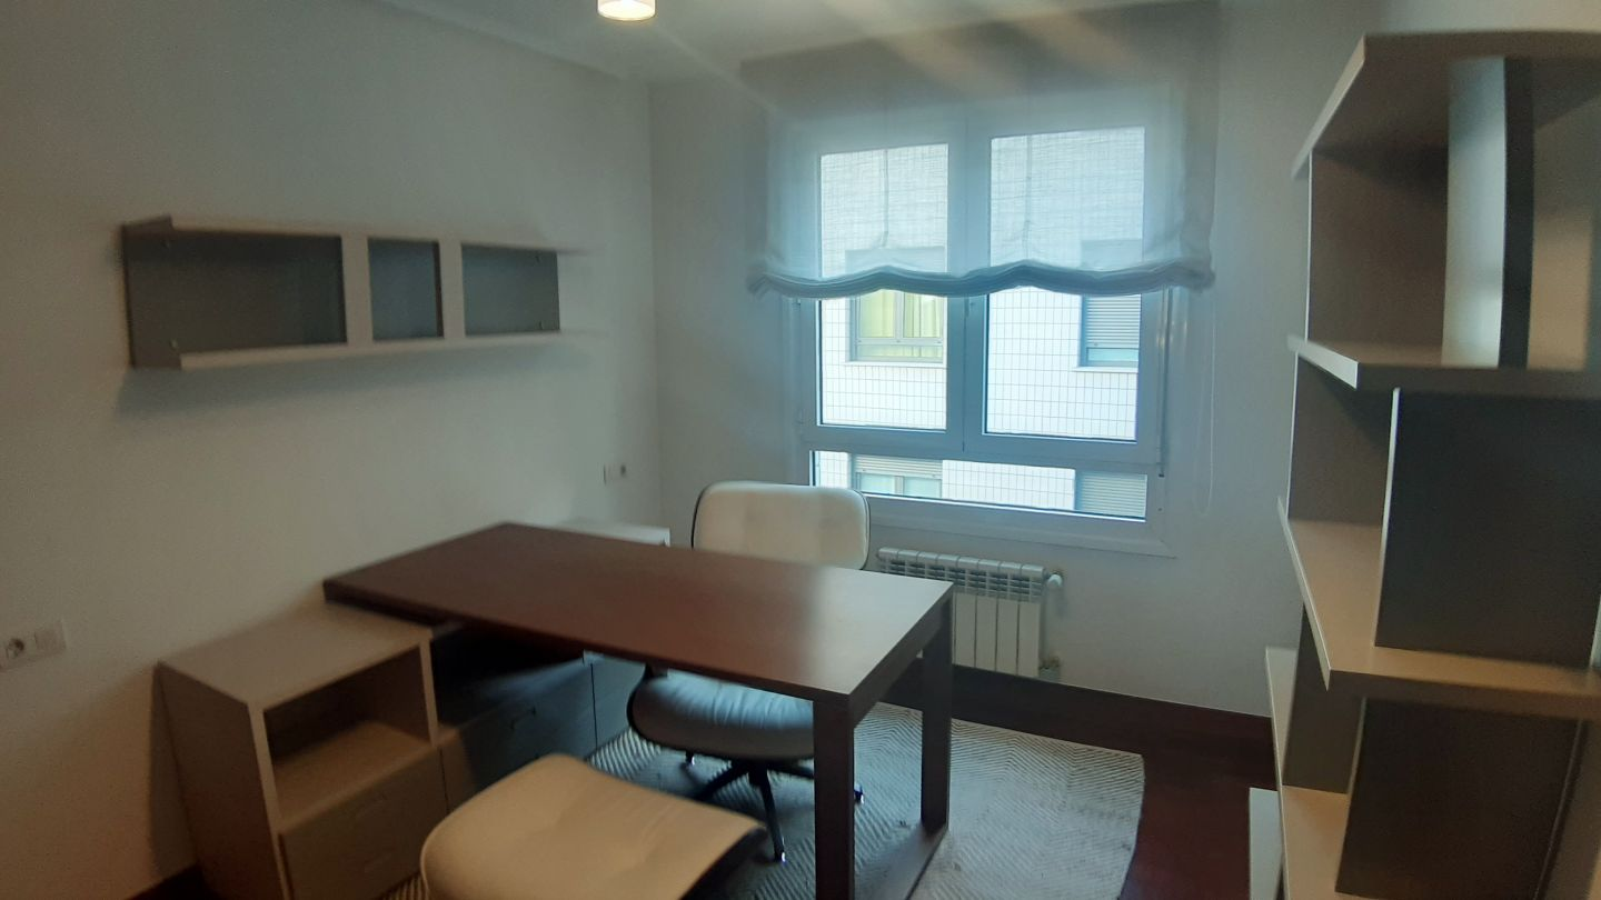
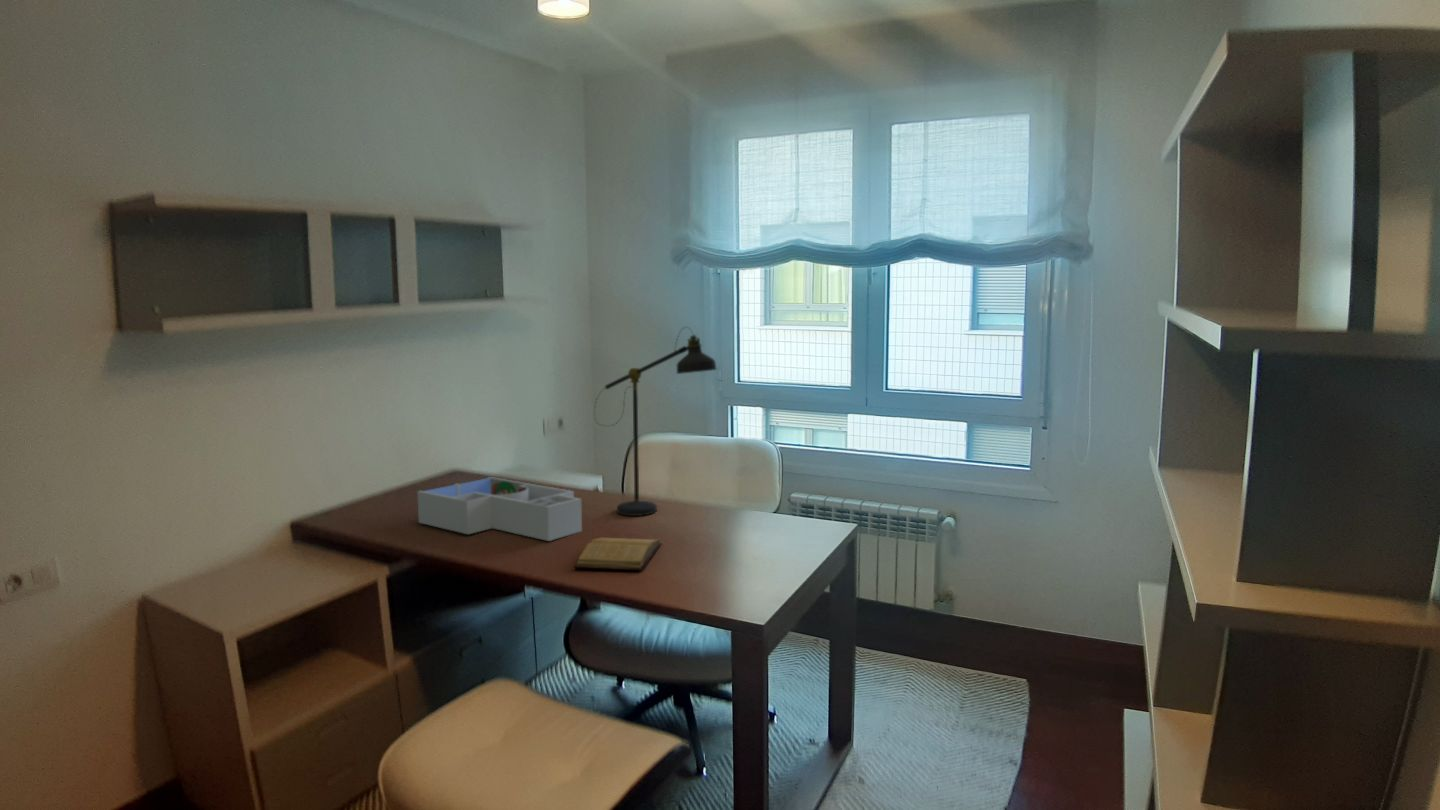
+ desk lamp (637, 421)
+ desk organizer (505, 508)
+ book (620, 548)
